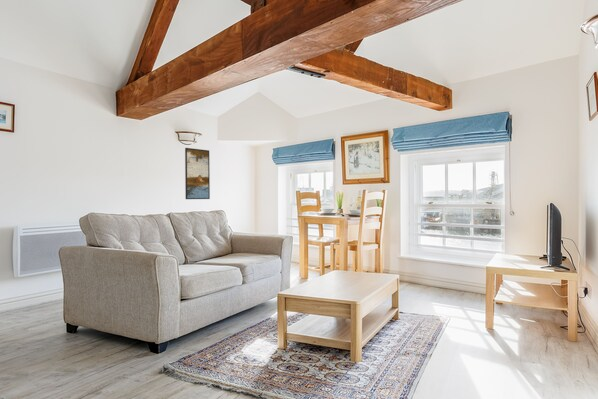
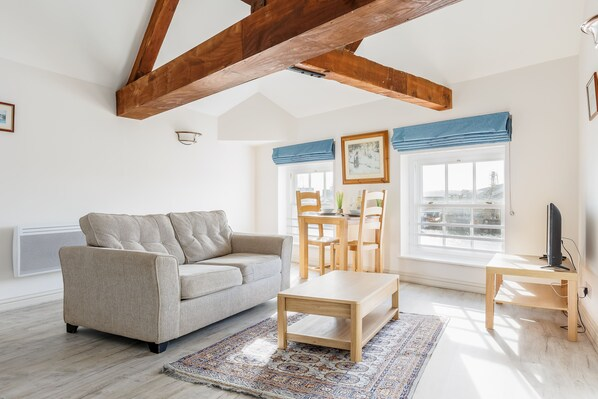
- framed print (197, 174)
